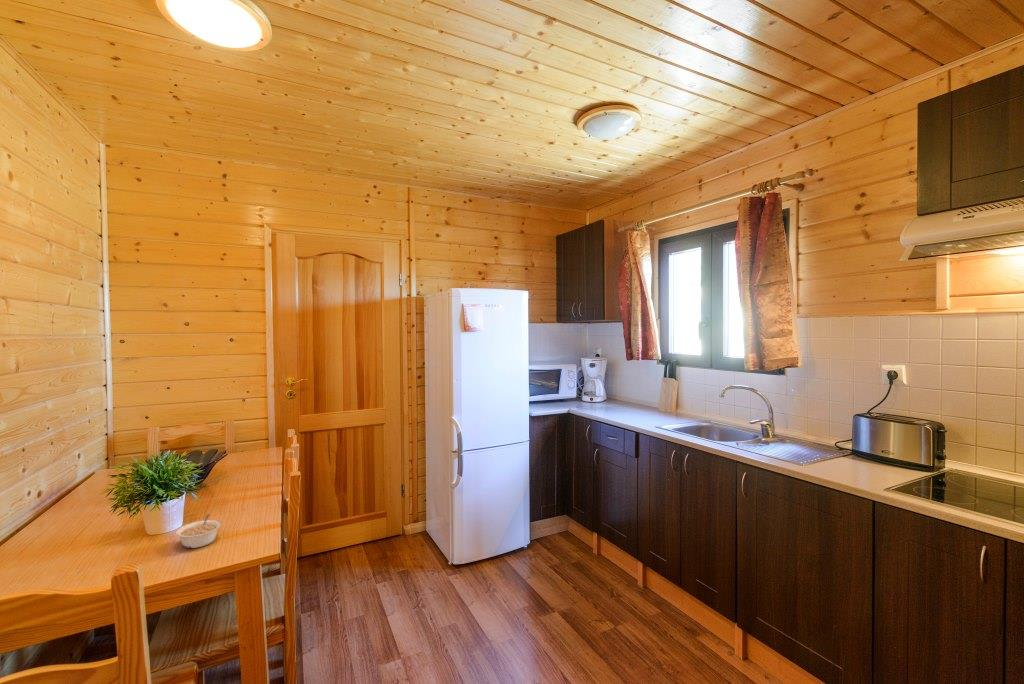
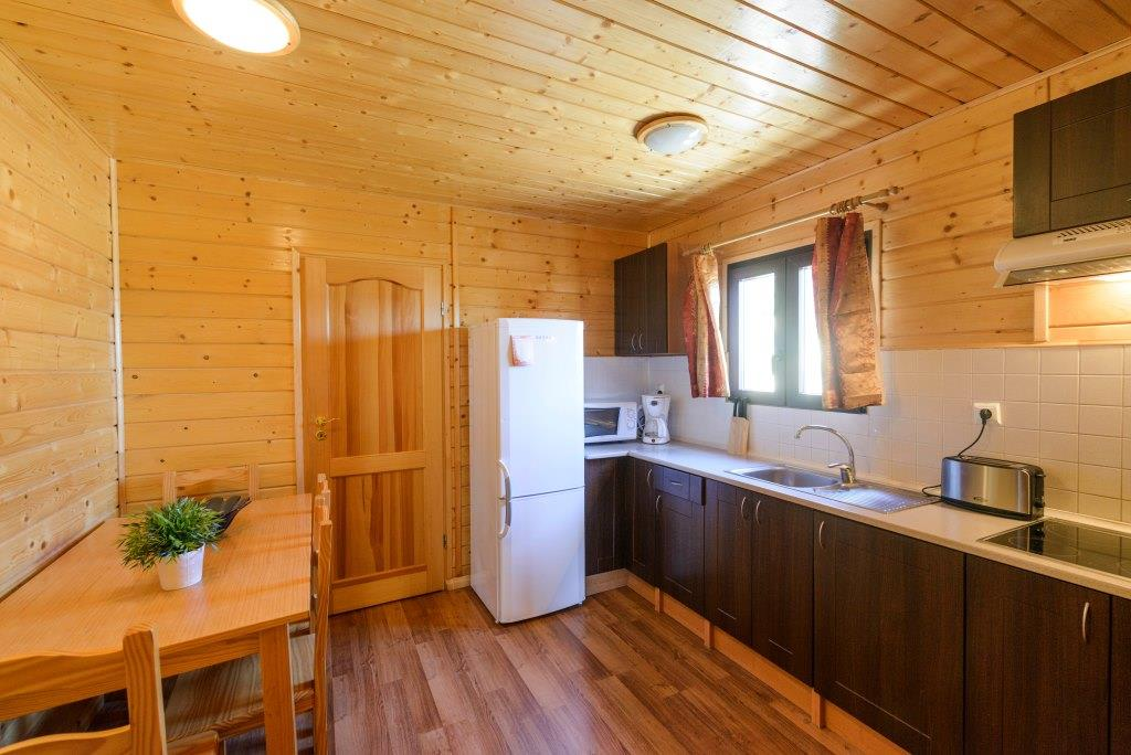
- legume (198, 533)
